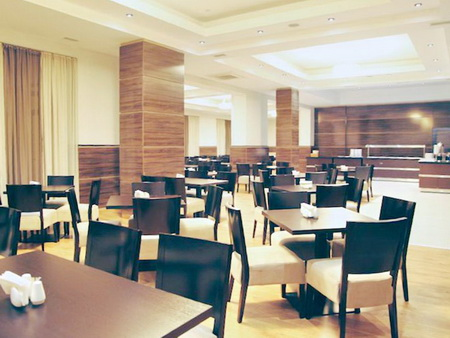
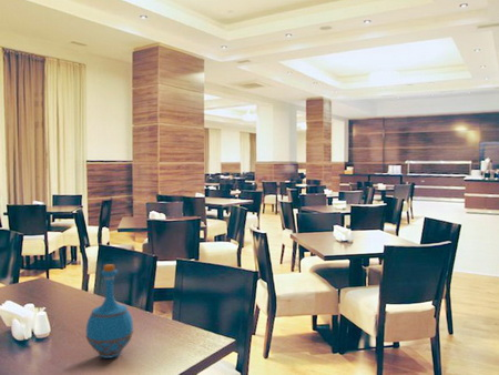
+ bottle (109, 310)
